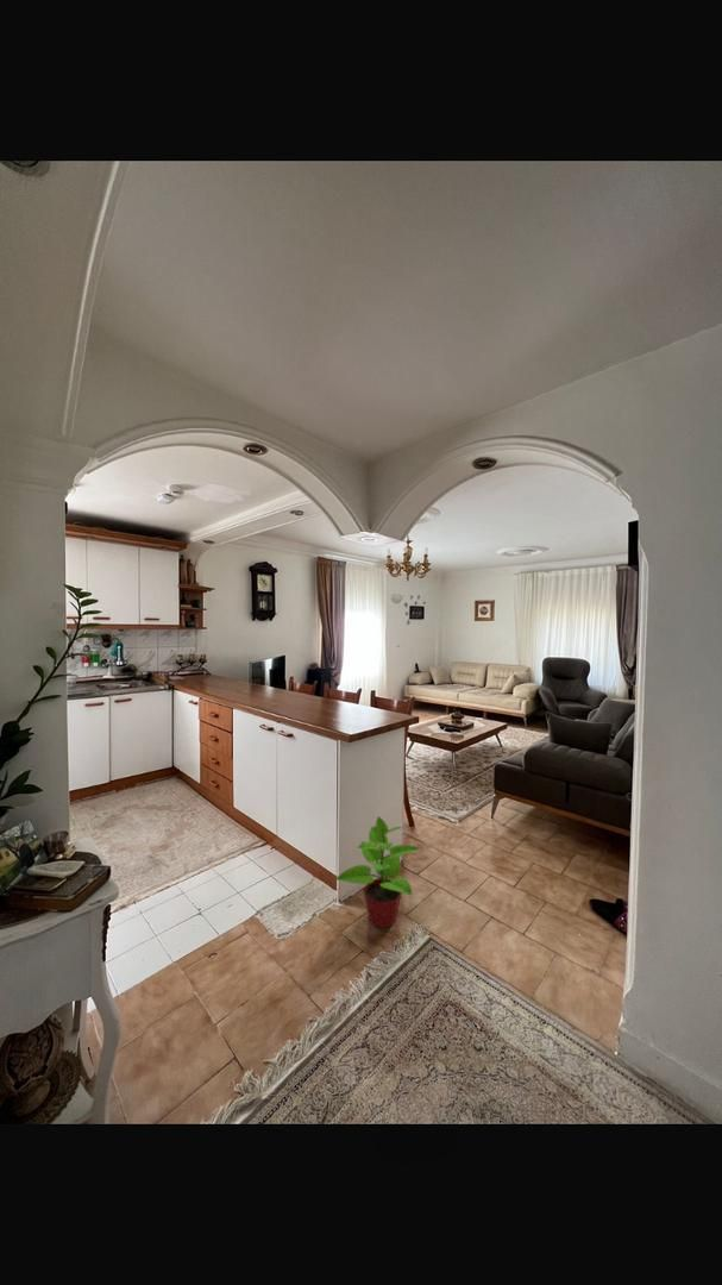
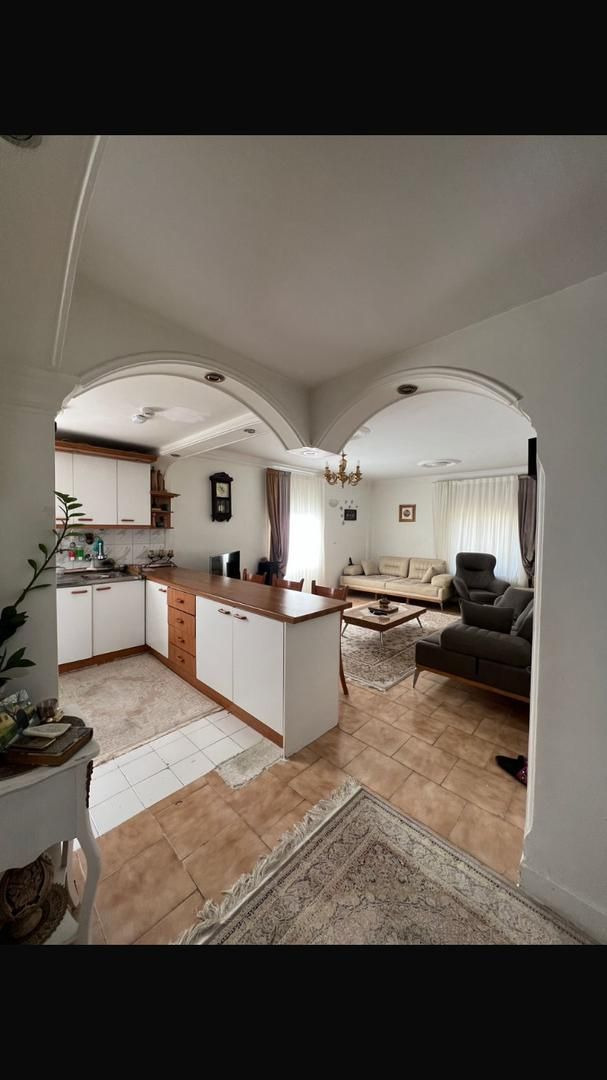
- potted plant (384, 870)
